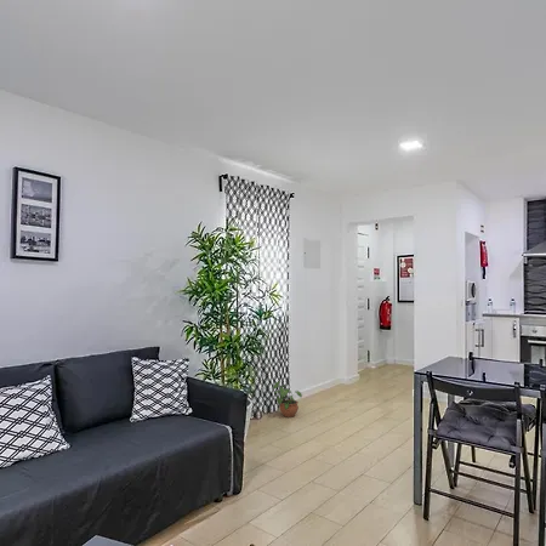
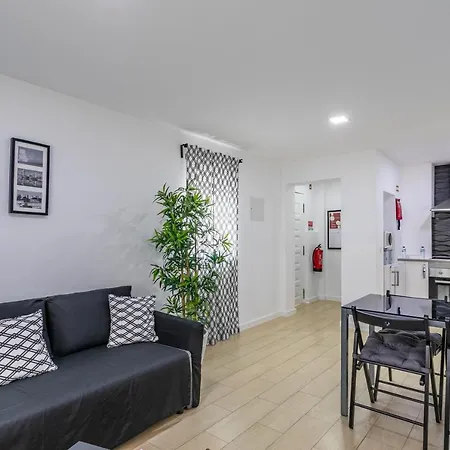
- potted plant (284, 398)
